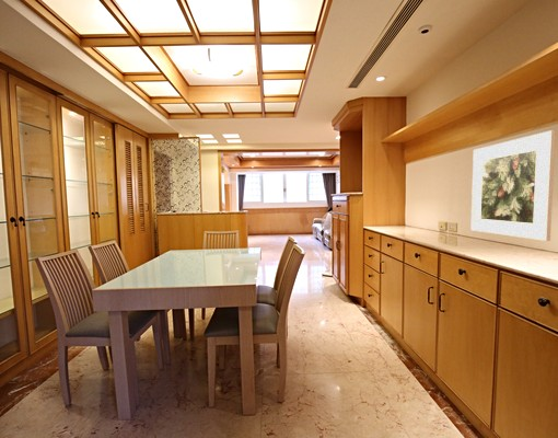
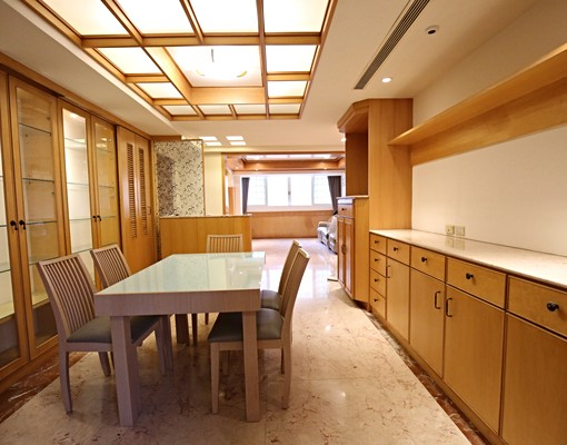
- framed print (505, 188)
